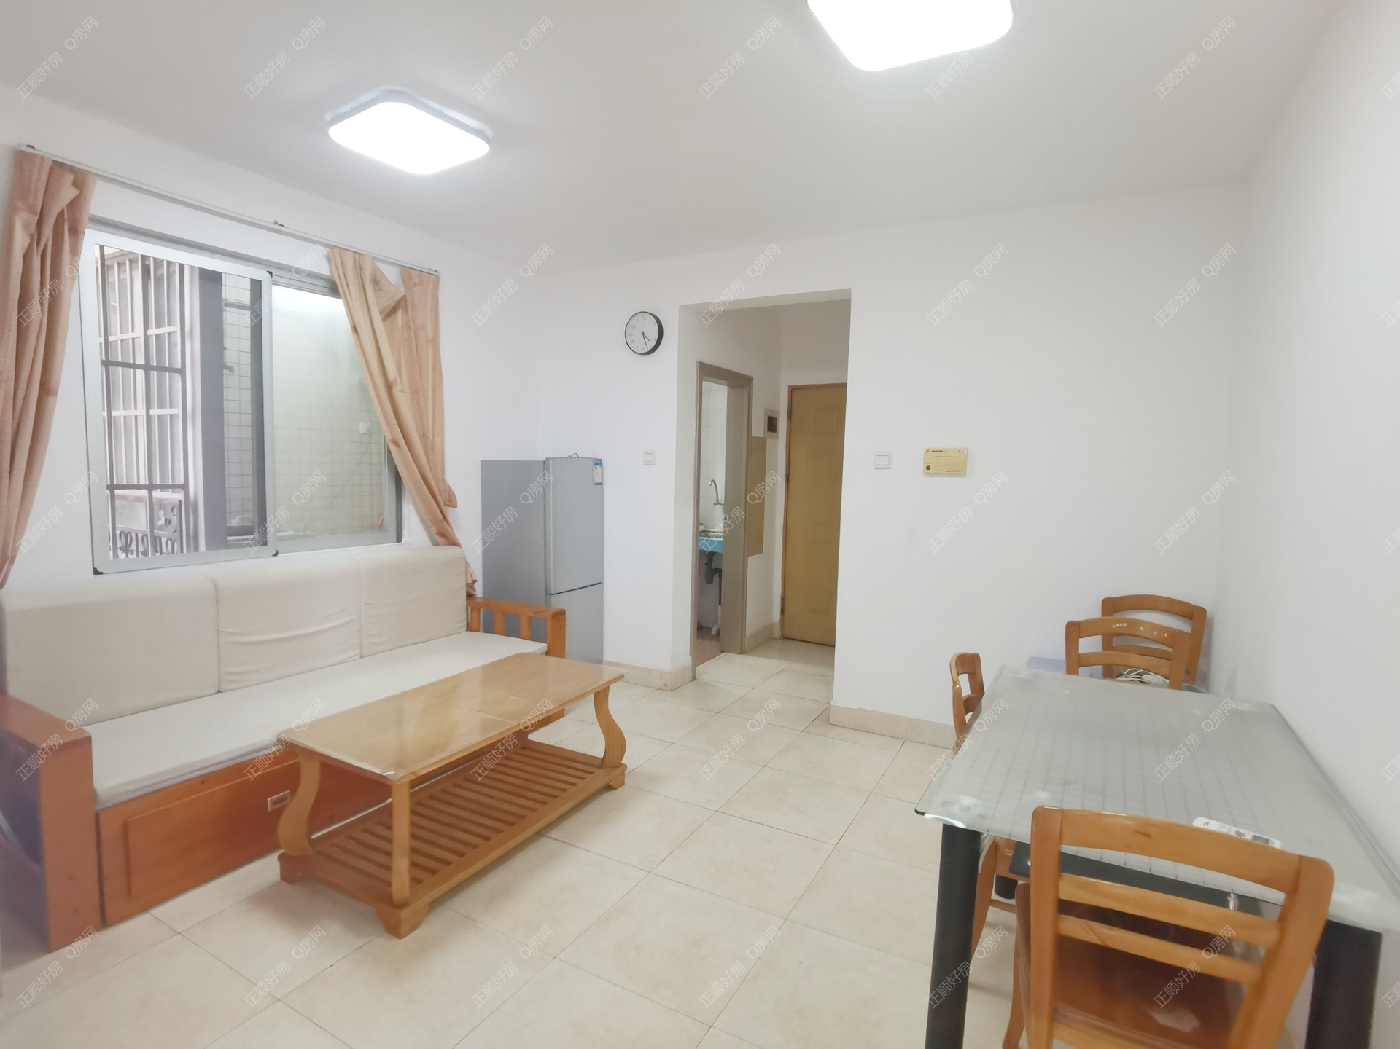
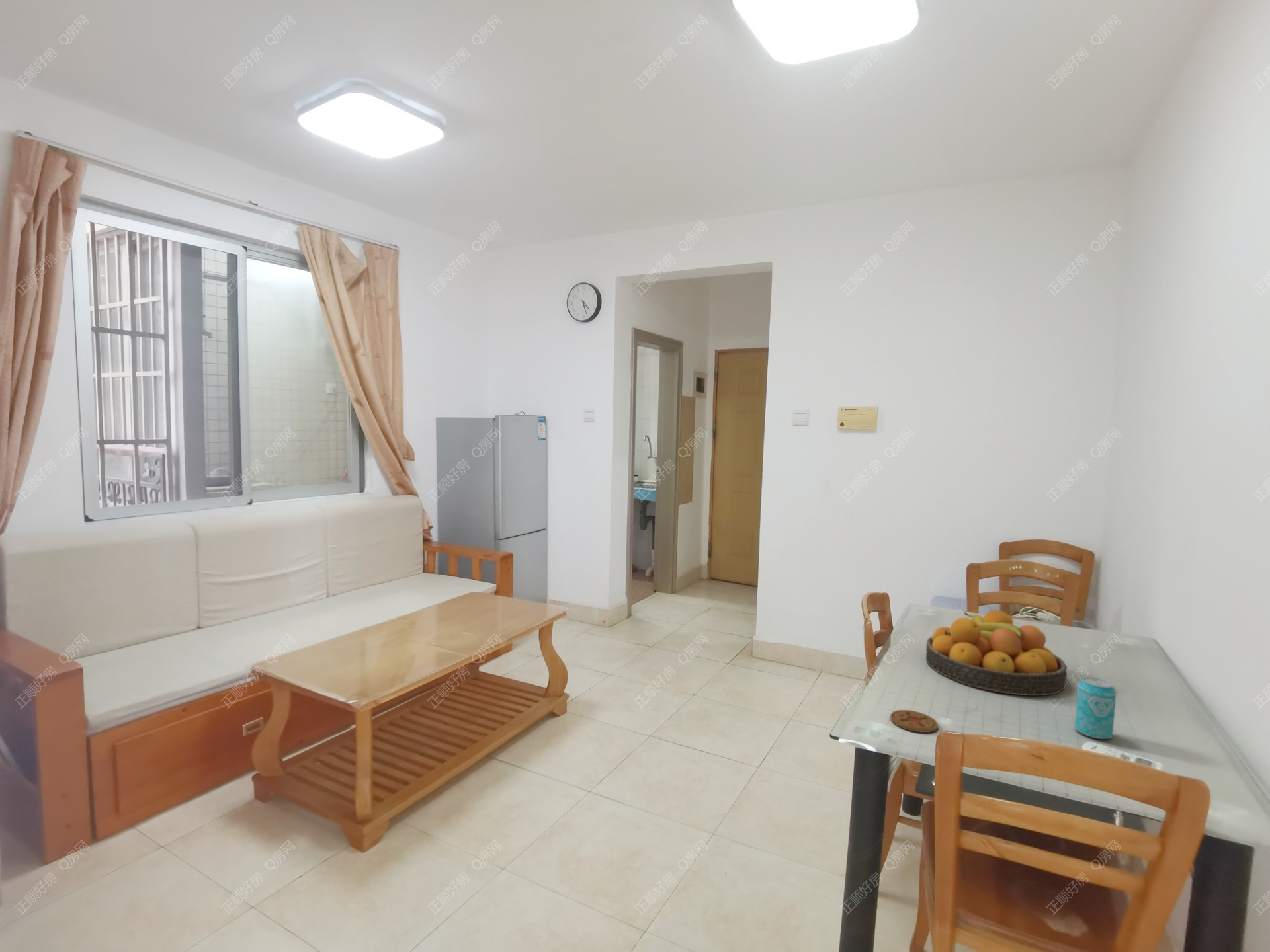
+ coaster (913, 721)
+ fruit bowl (994, 644)
+ beverage can (1095, 707)
